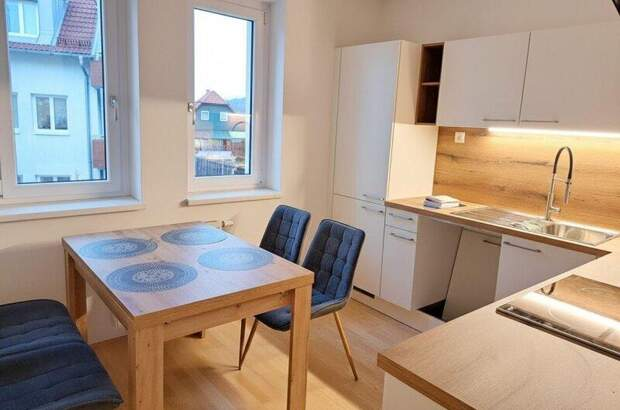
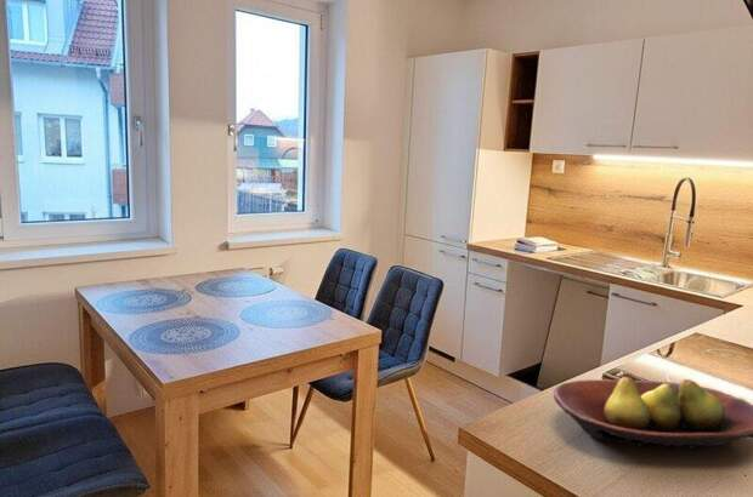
+ fruit bowl (656, 406)
